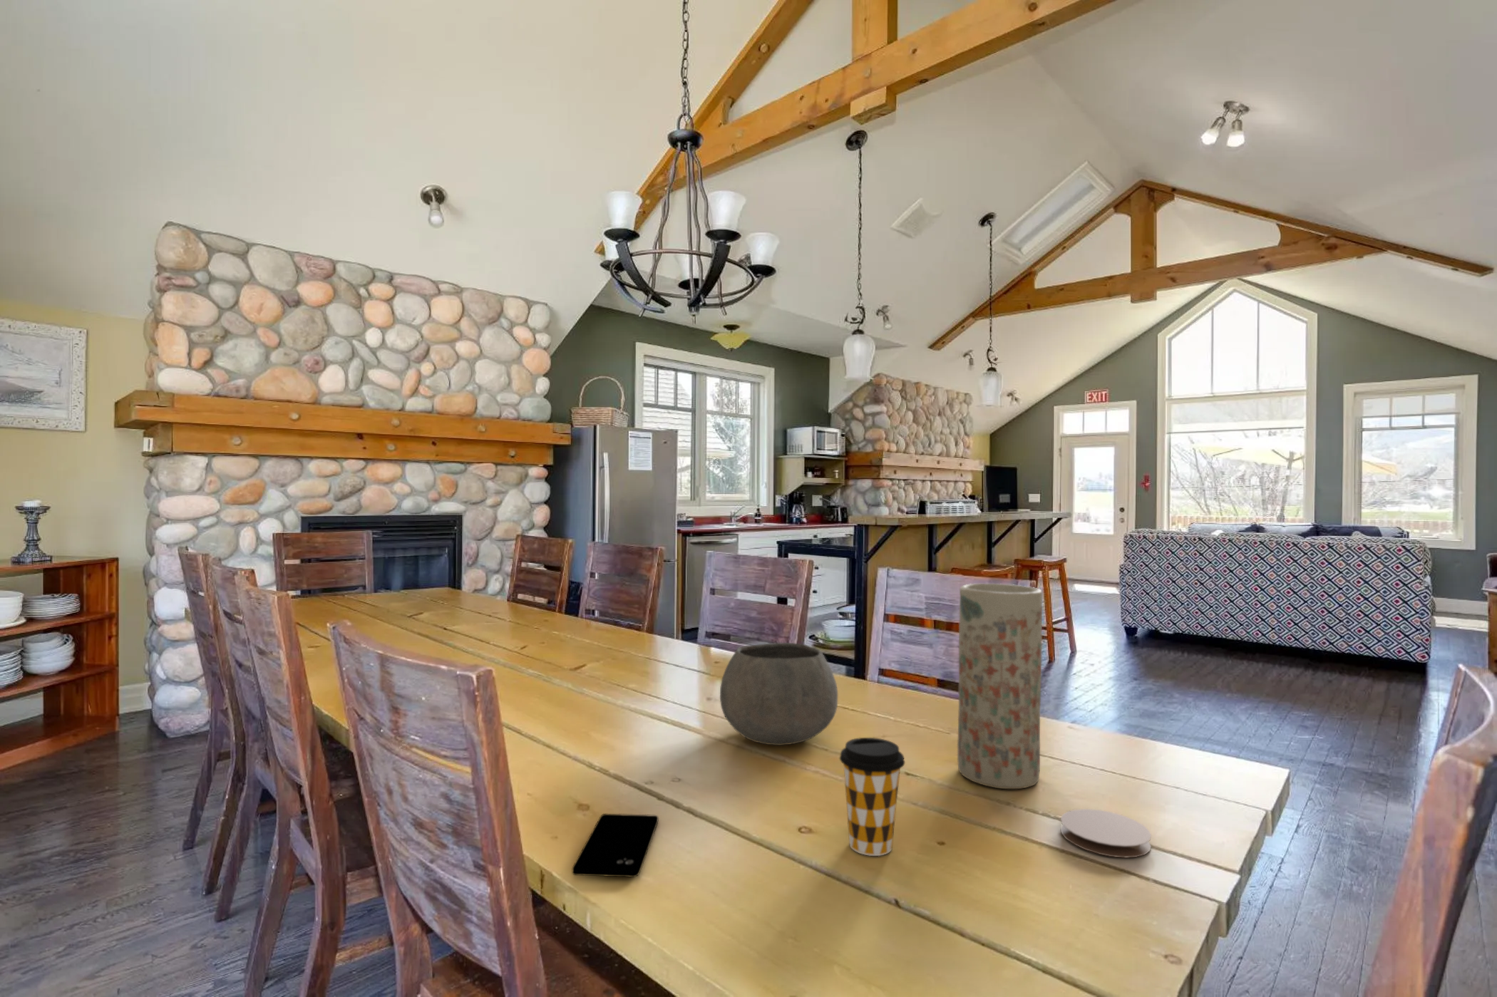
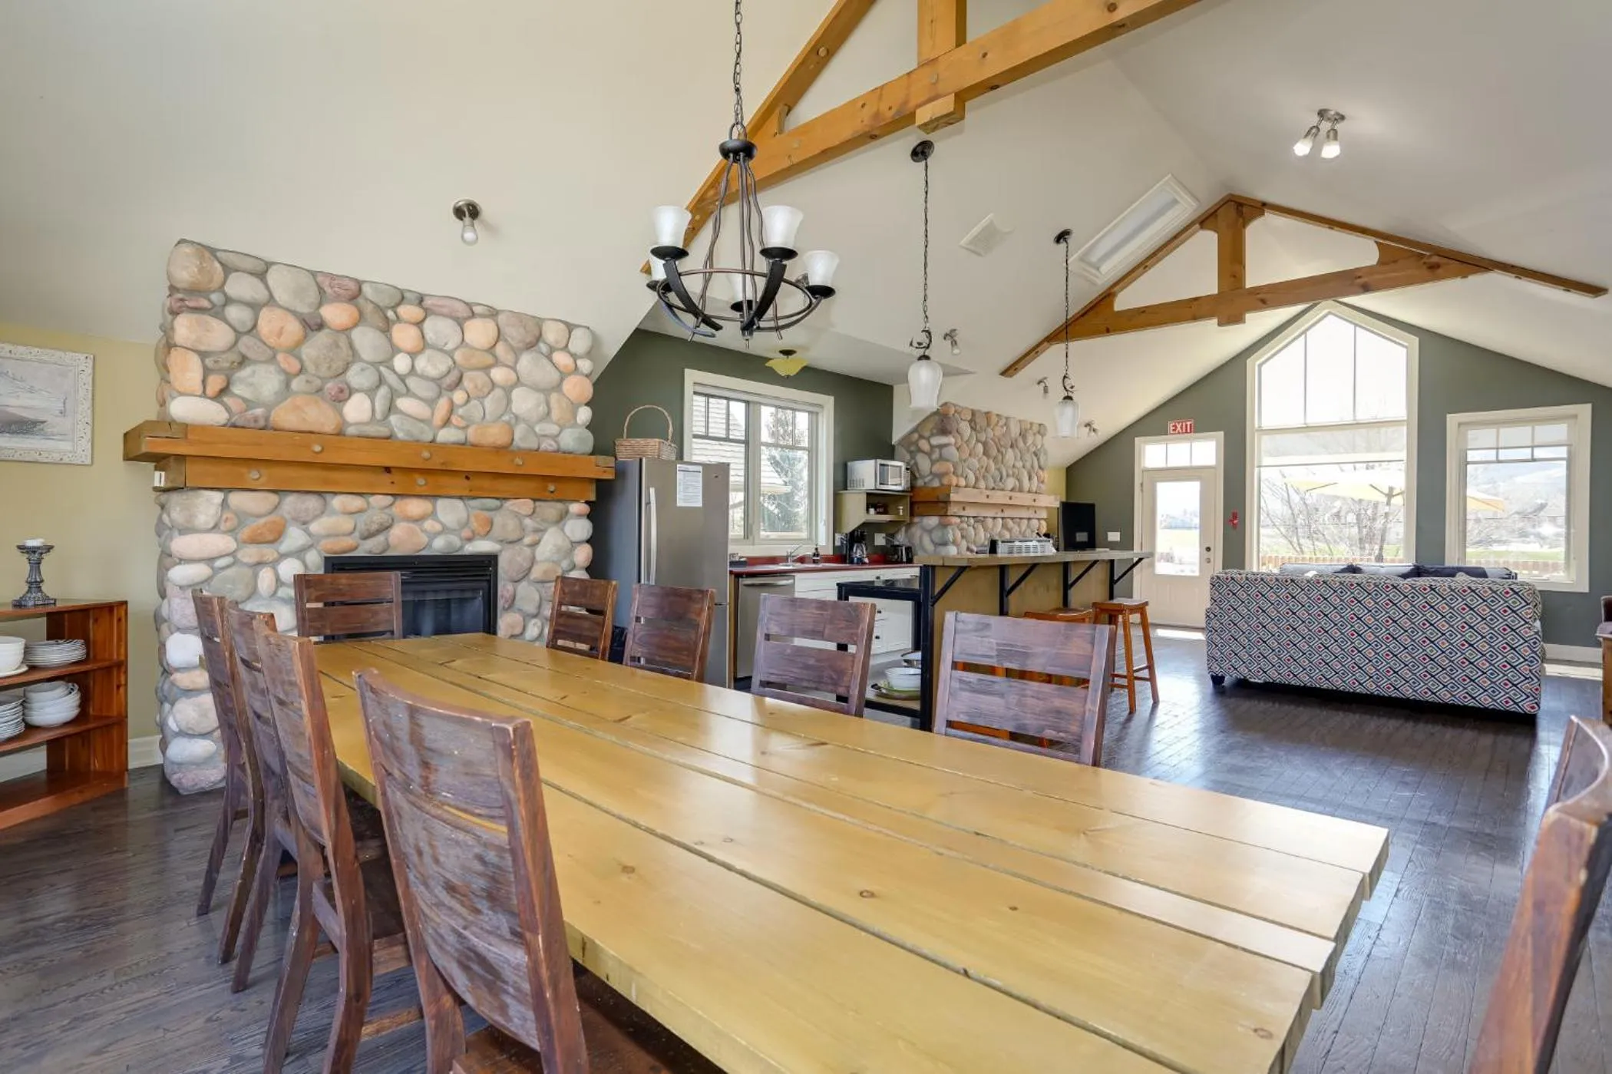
- vase (998, 681)
- bowl (778, 693)
- coffee cup (871, 796)
- smartphone (618, 842)
- coaster (1104, 831)
